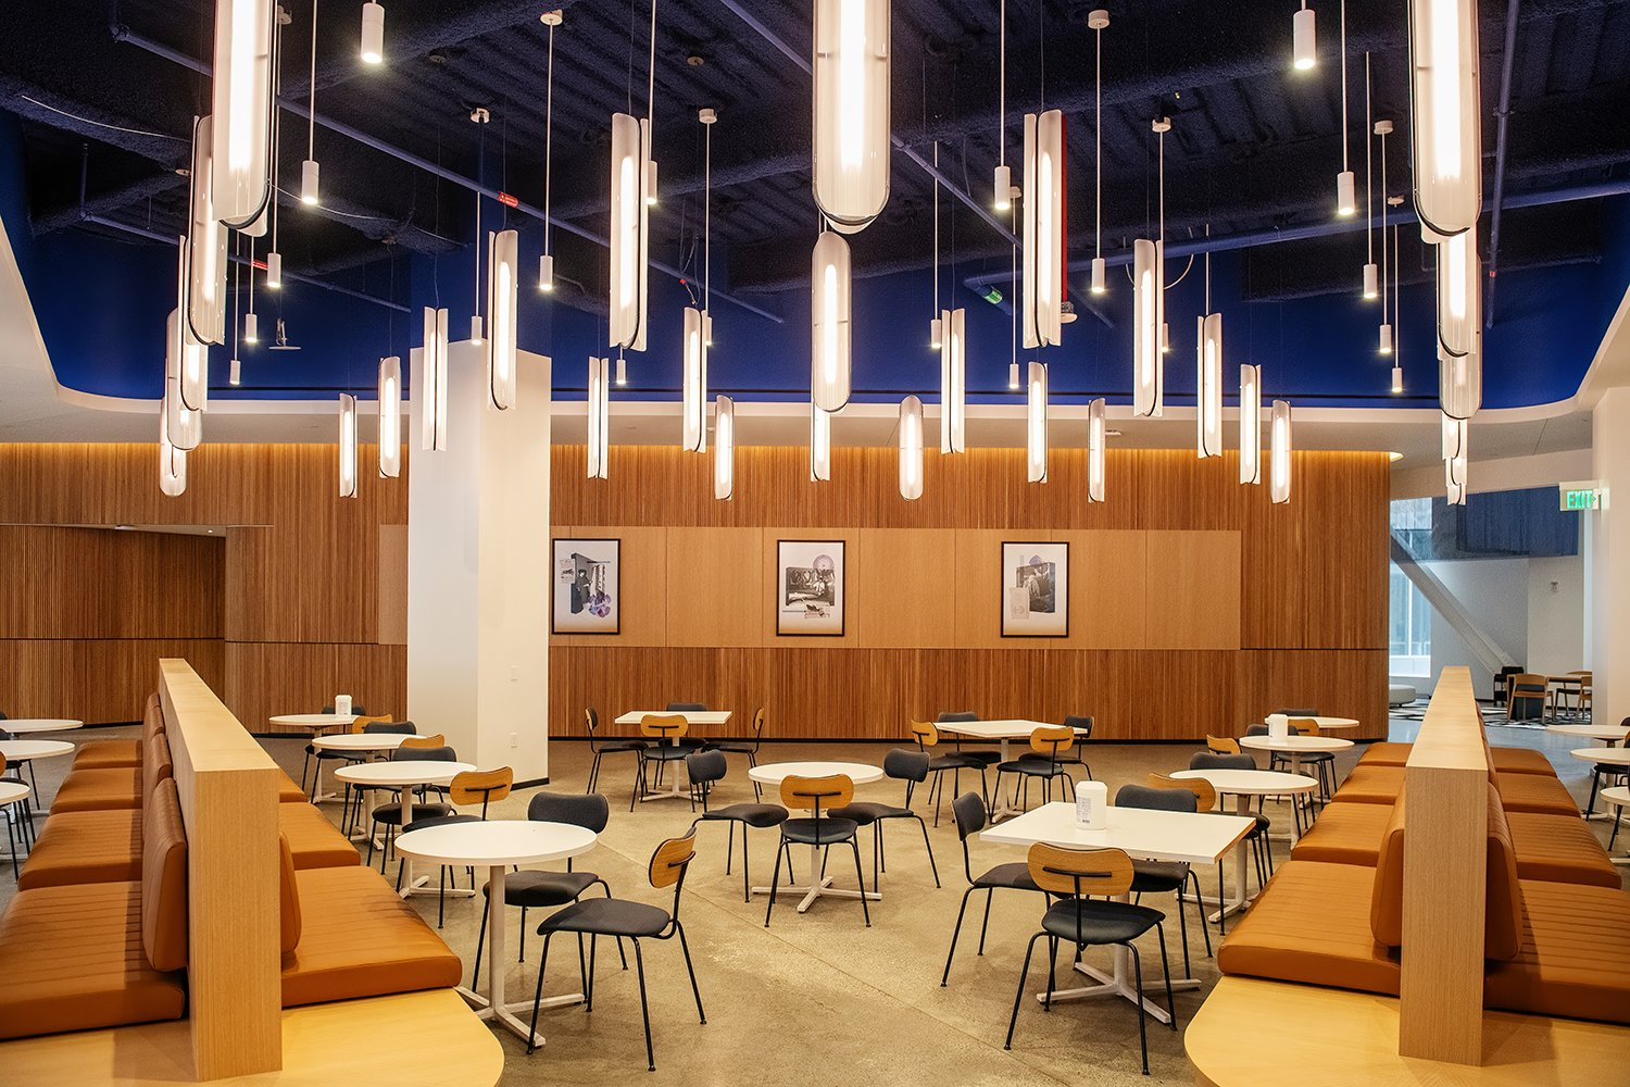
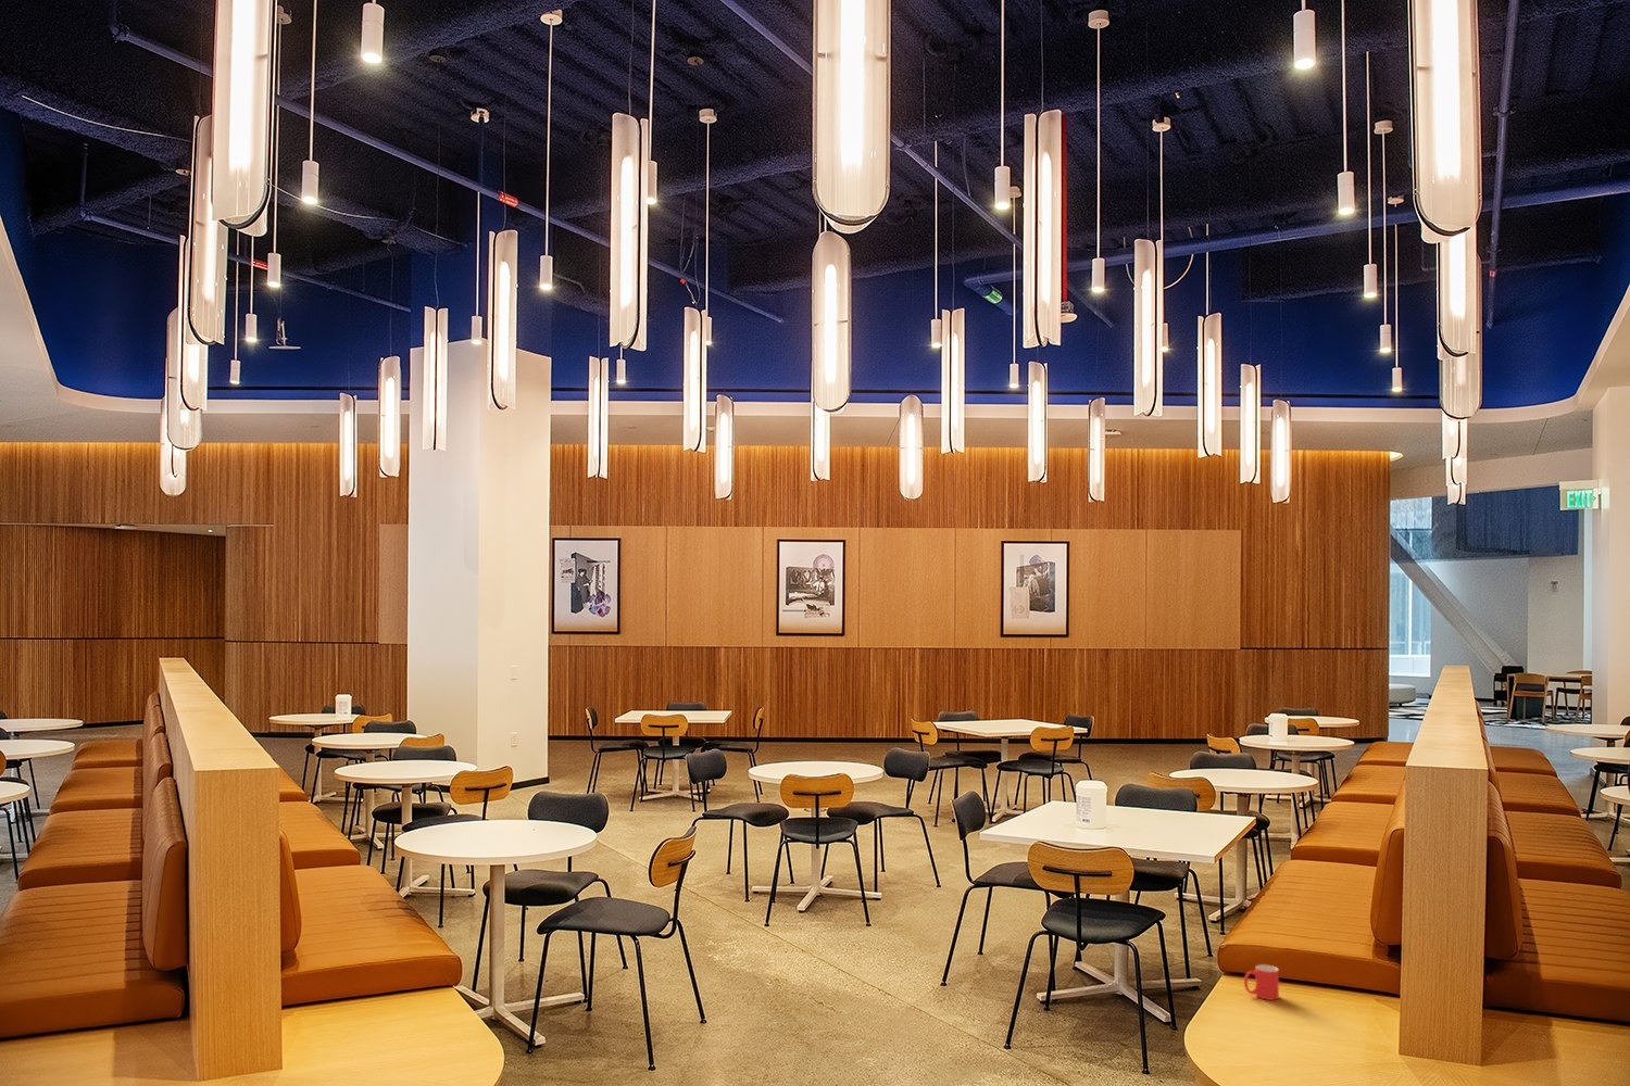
+ mug (1260, 982)
